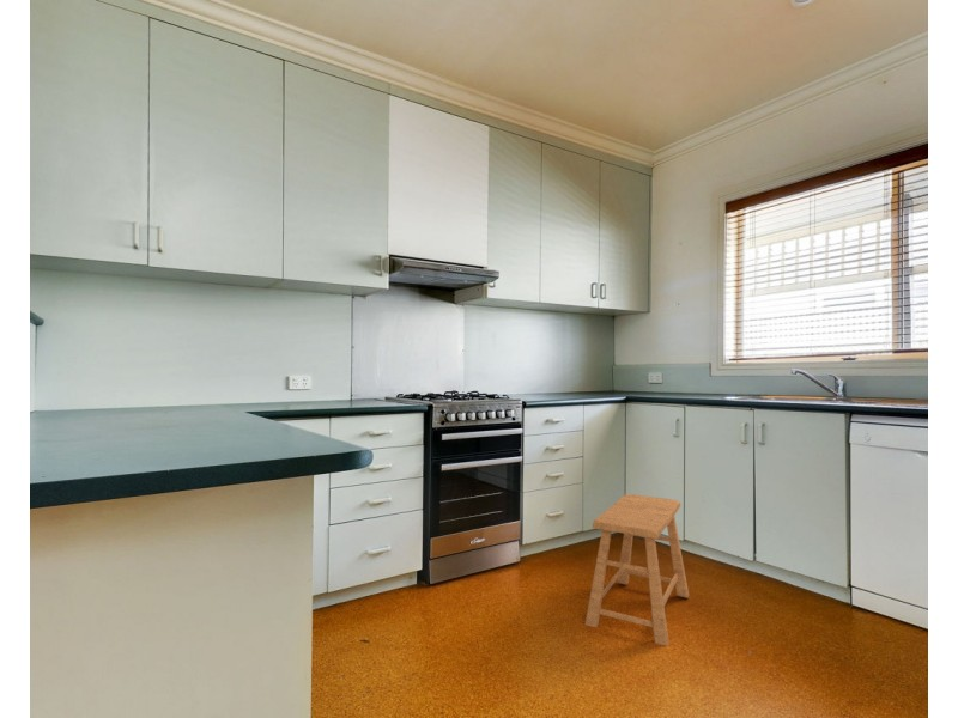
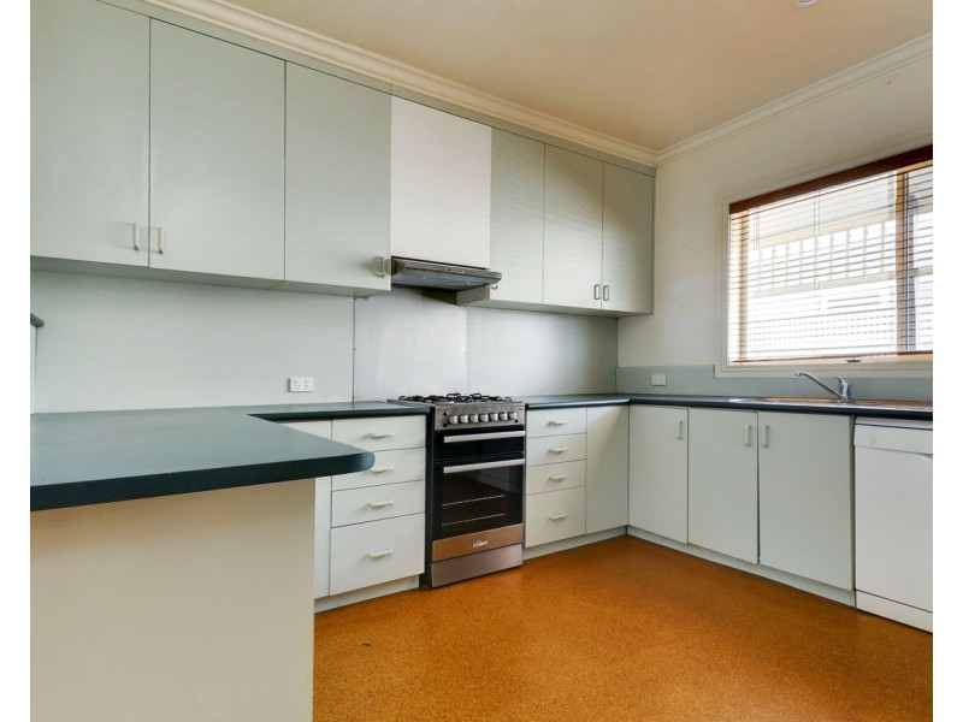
- stool (639, 566)
